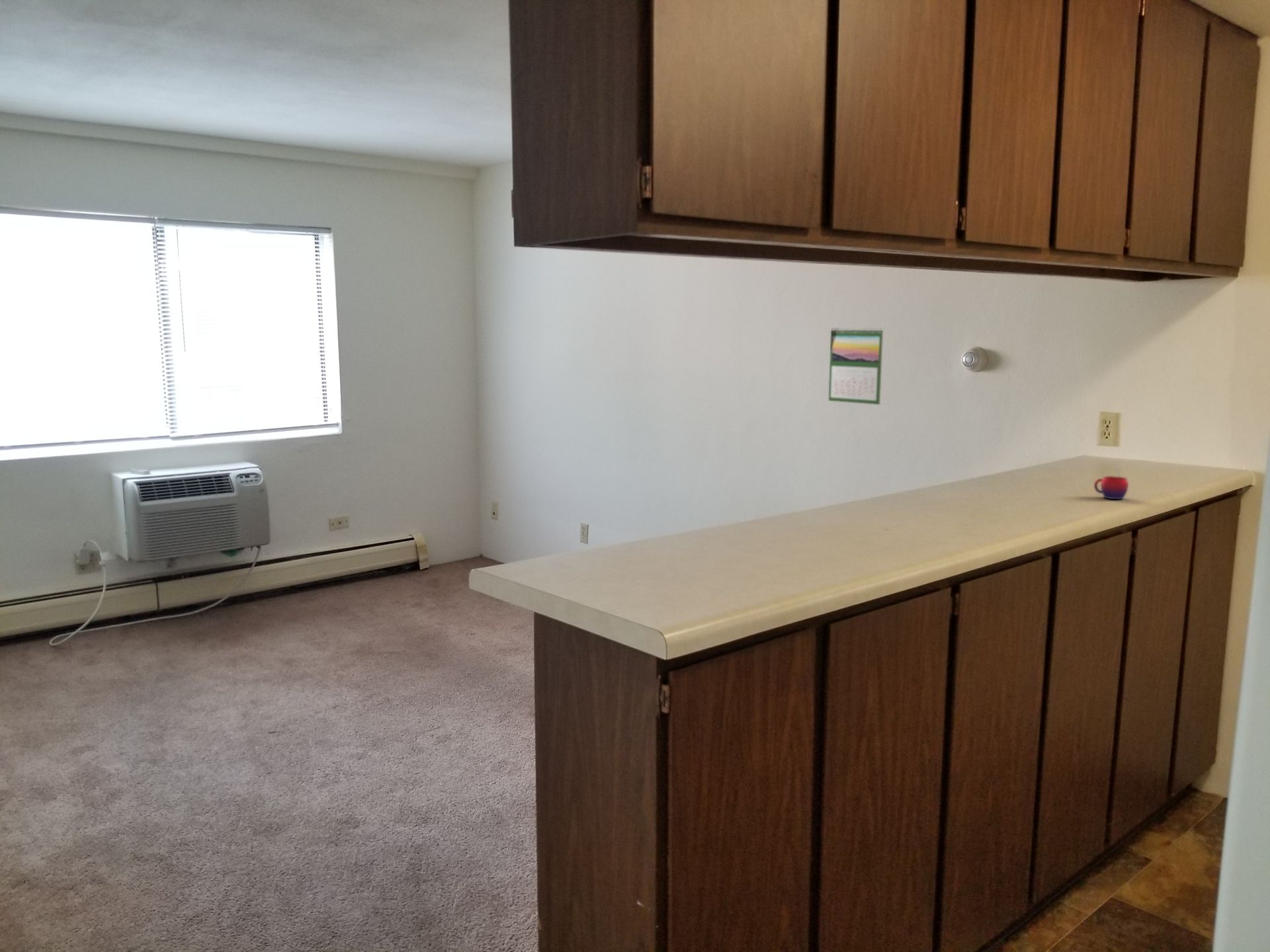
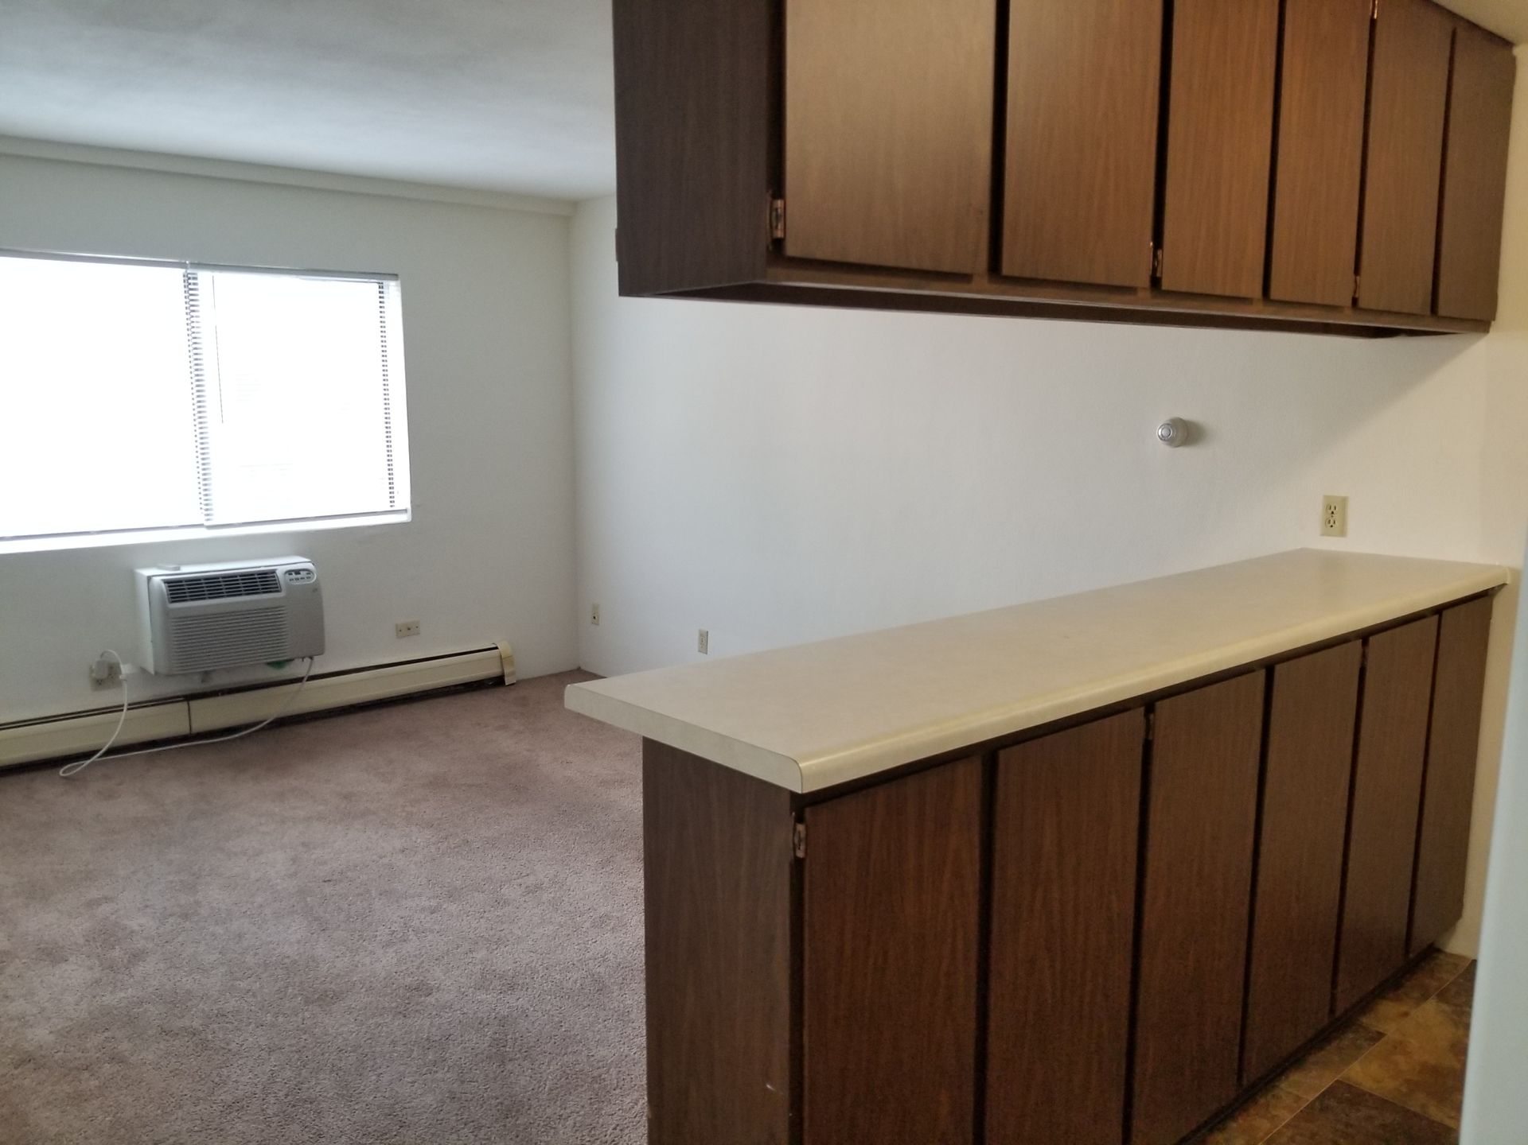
- calendar (855, 364)
- mug (1111, 477)
